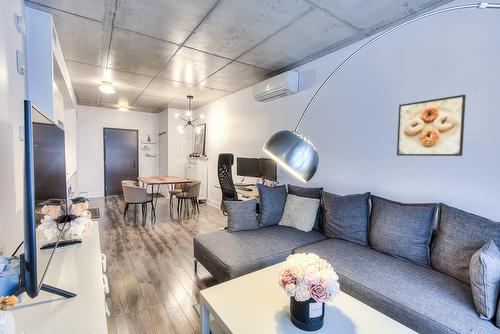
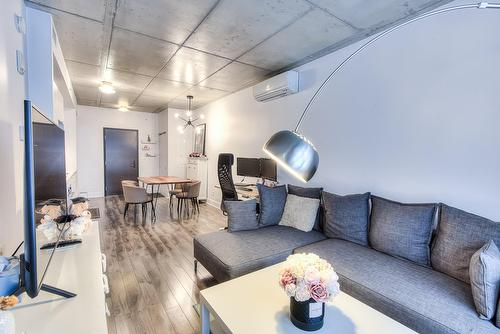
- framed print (427, 128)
